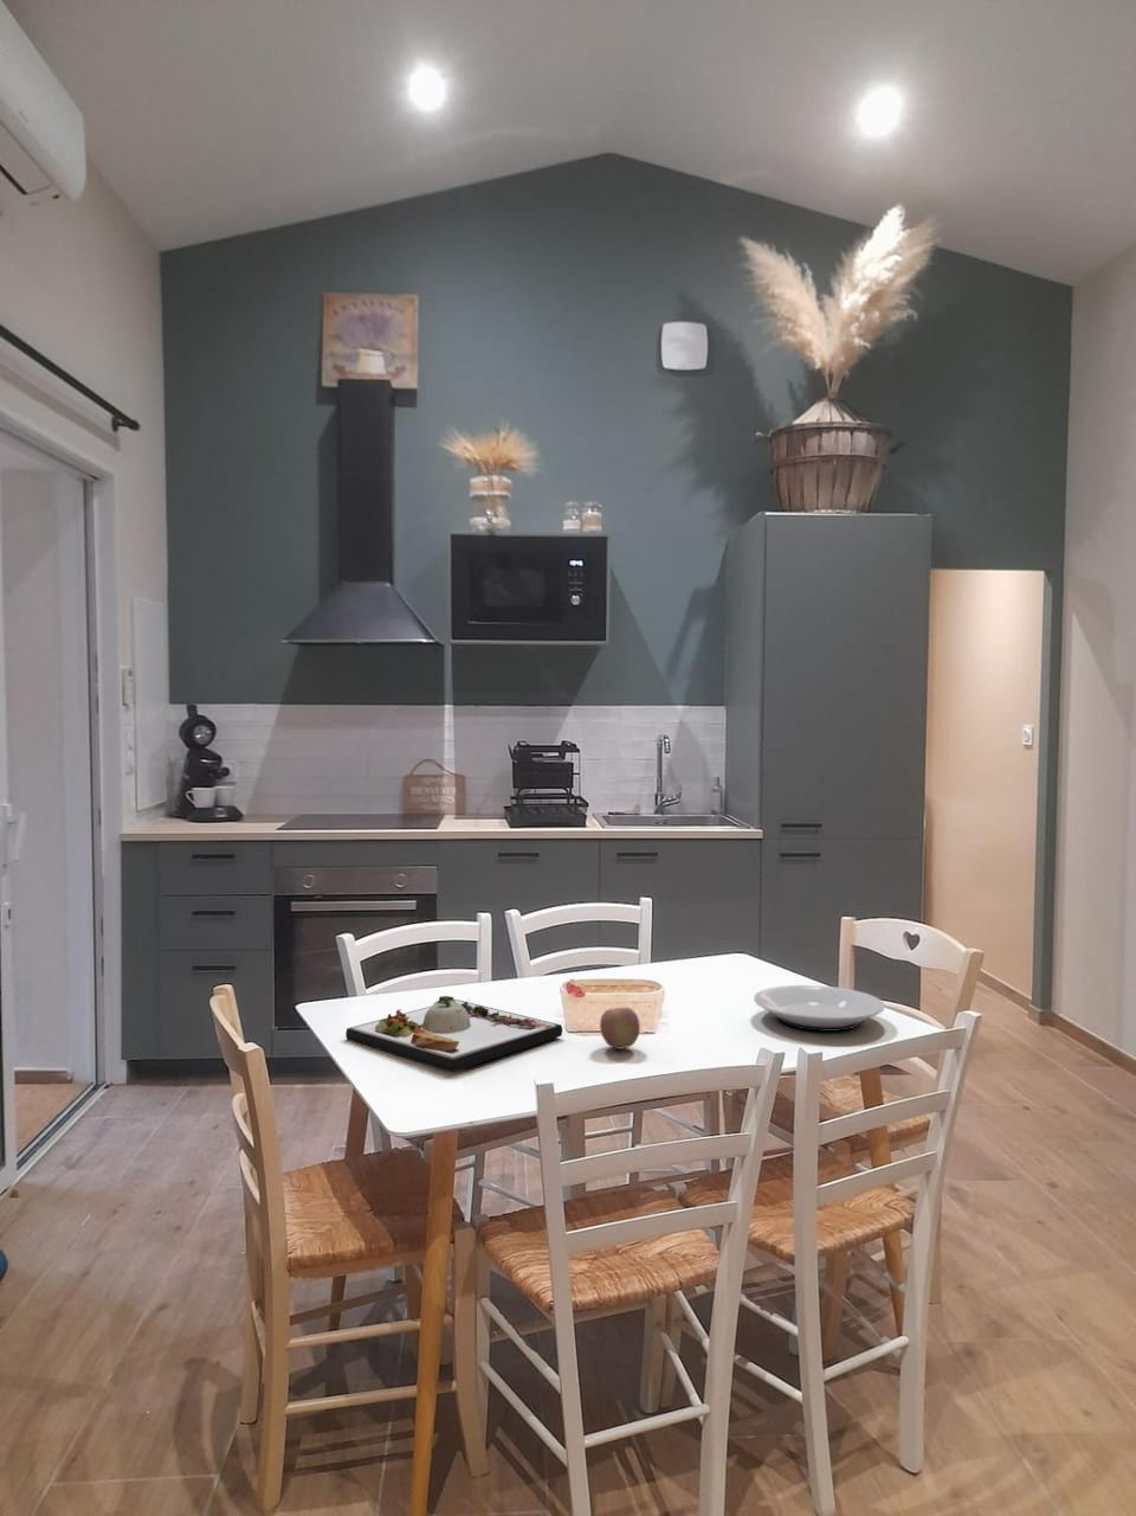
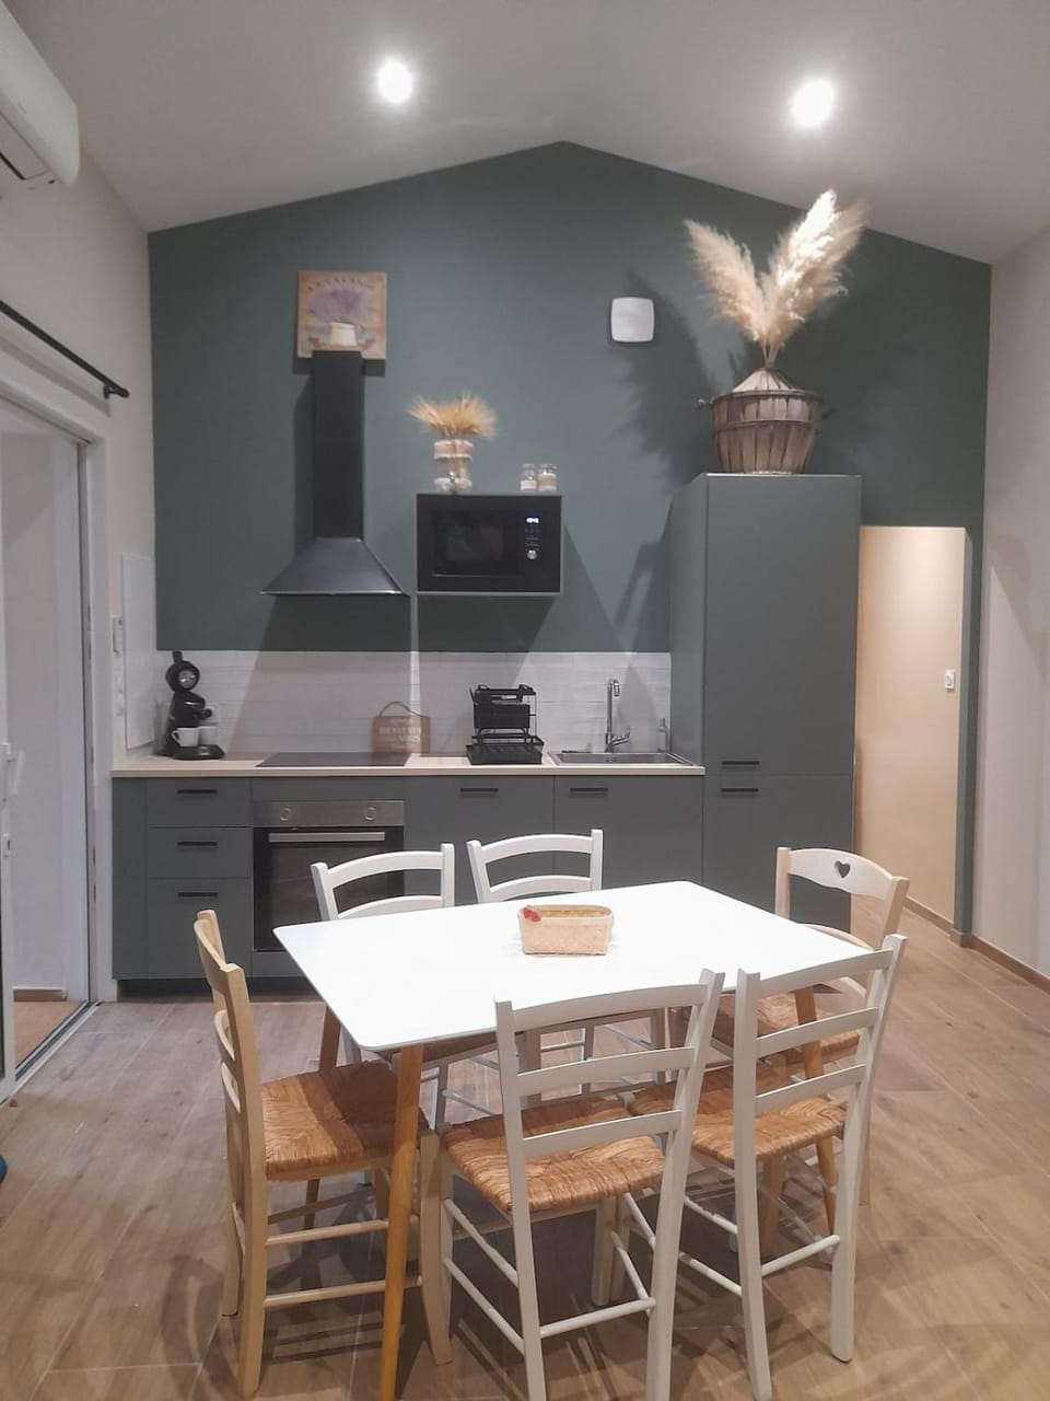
- plate (817, 1010)
- dinner plate (455, 1019)
- fruit (619, 1028)
